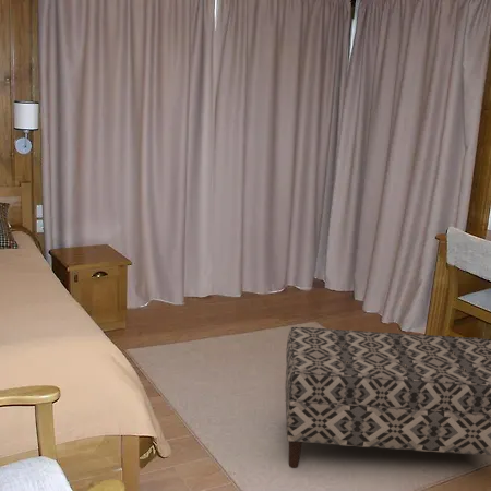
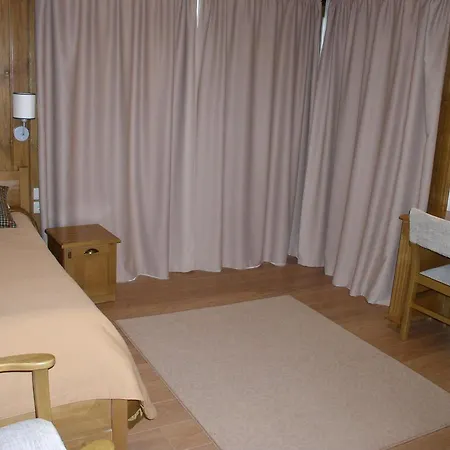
- bench (395, 402)
